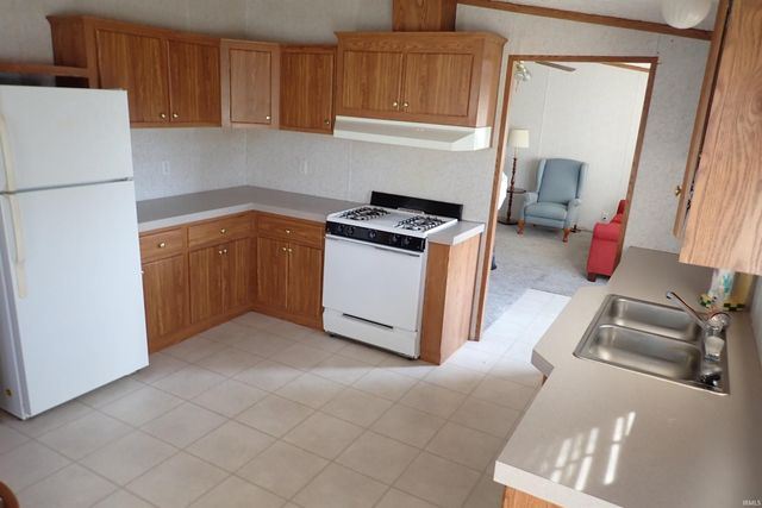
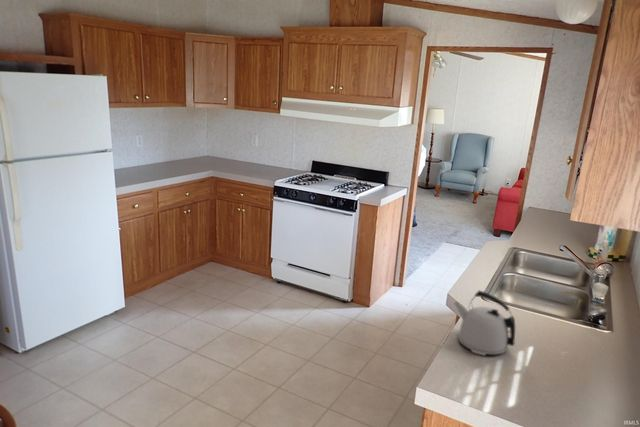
+ kettle (484, 318)
